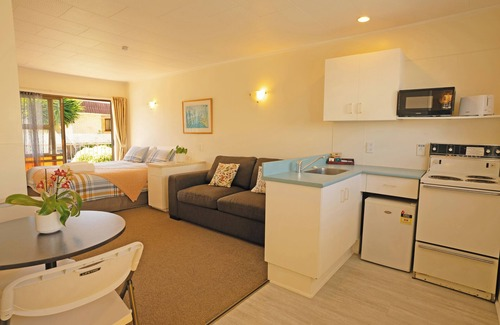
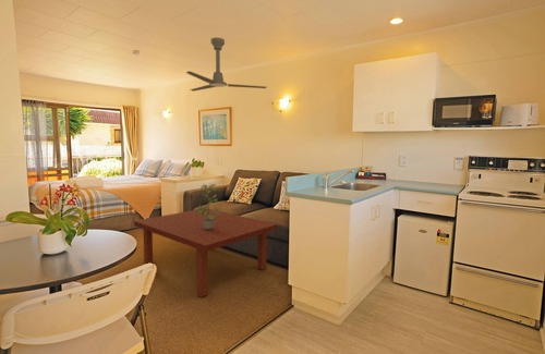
+ potted plant (208, 206)
+ ceiling fan (219, 63)
+ coffee table (205, 245)
